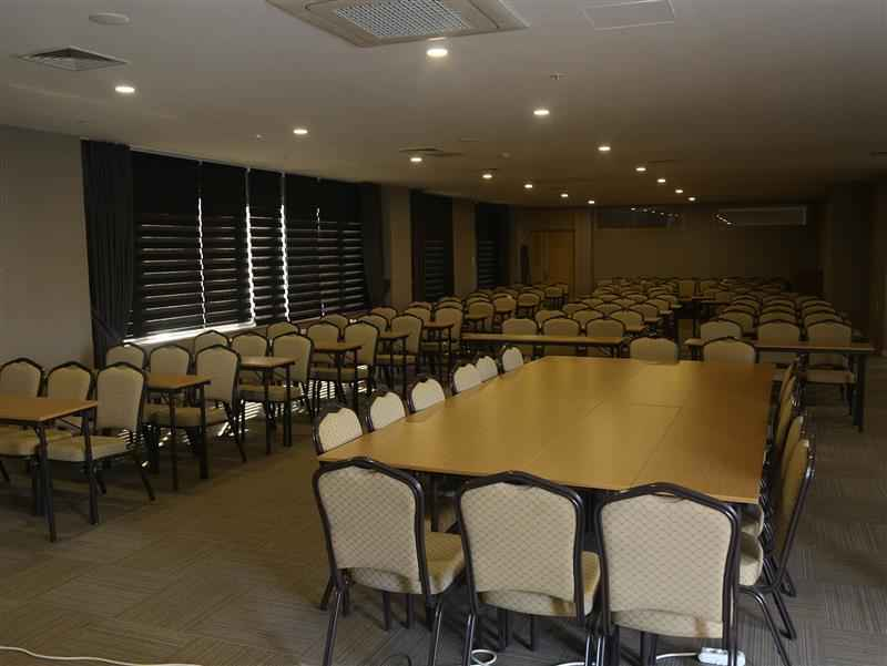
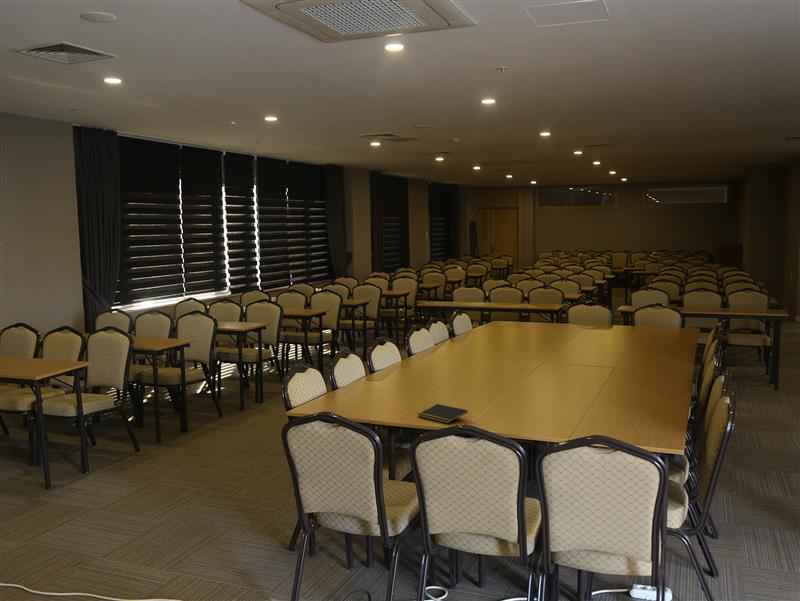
+ notepad (442, 413)
